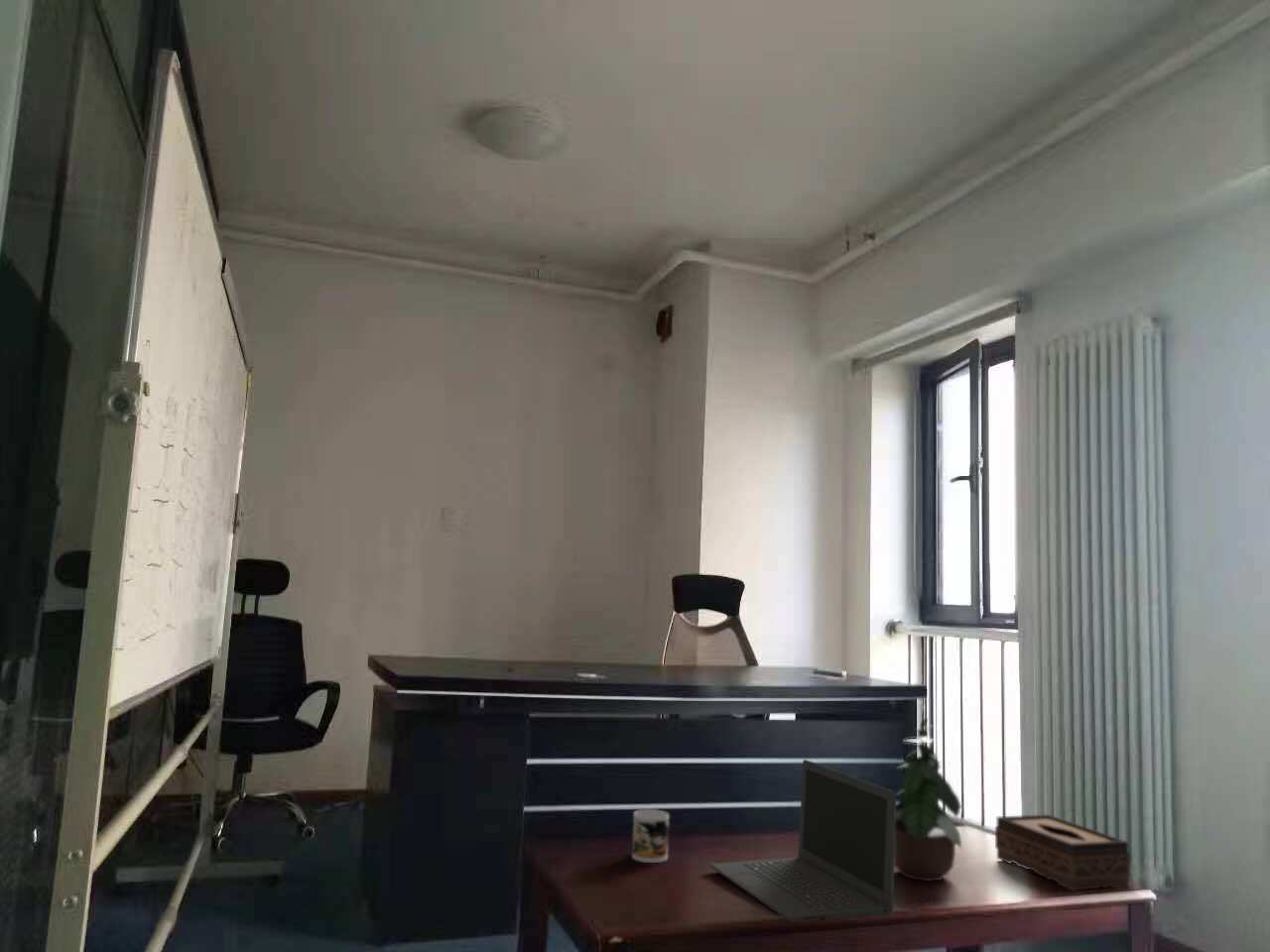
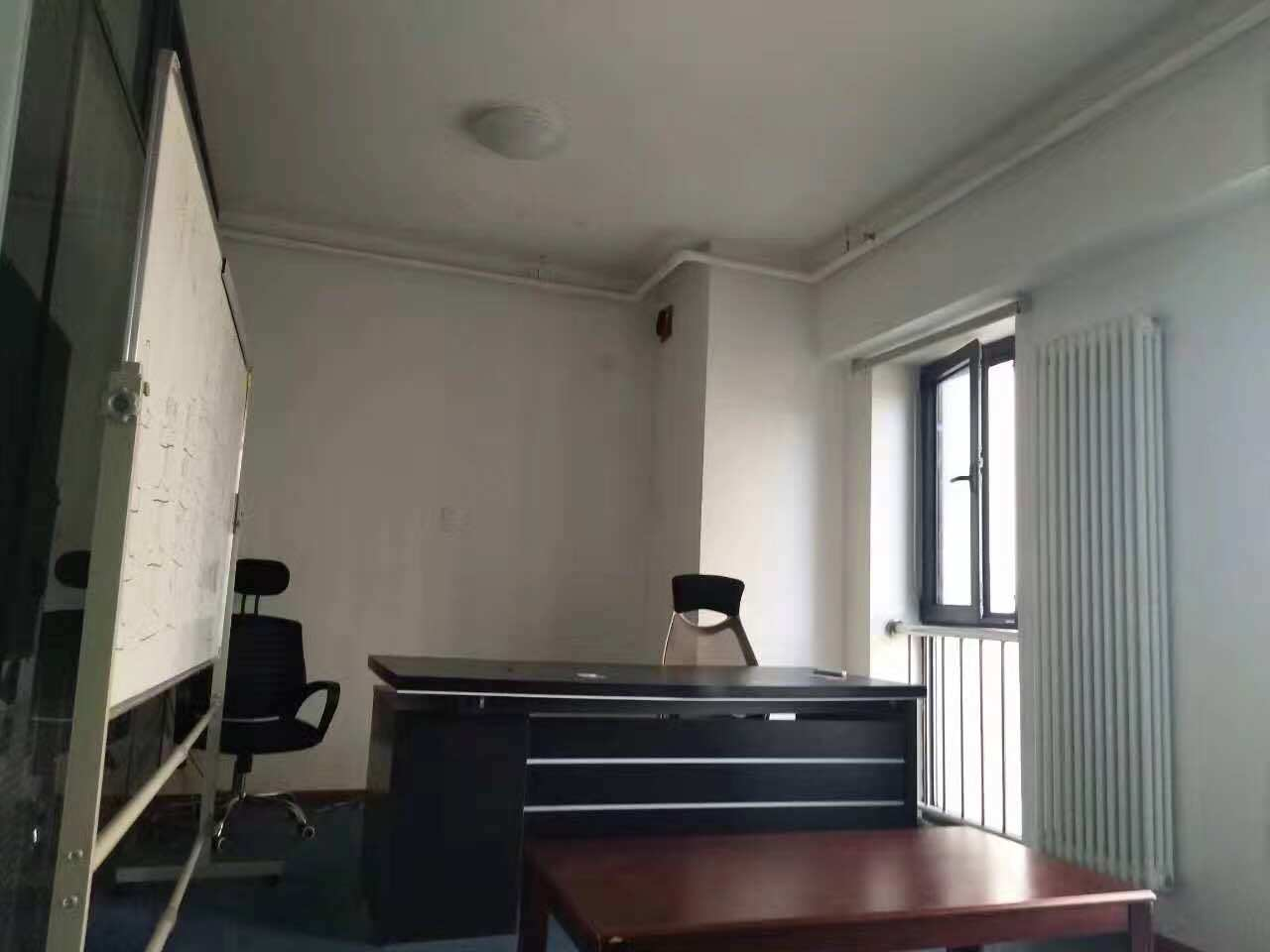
- mug (647, 833)
- laptop computer (799, 833)
- potted plant (926, 795)
- tissue box (1060, 850)
